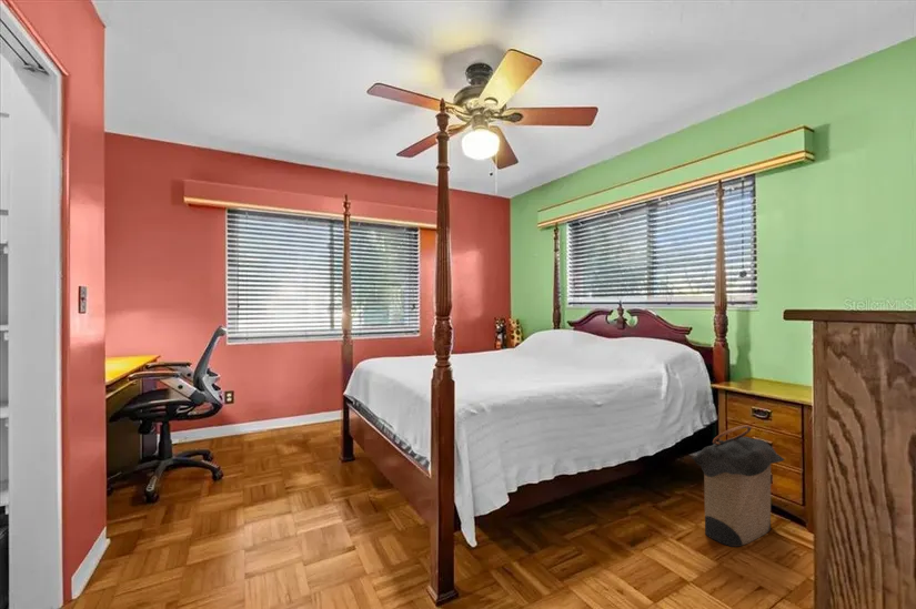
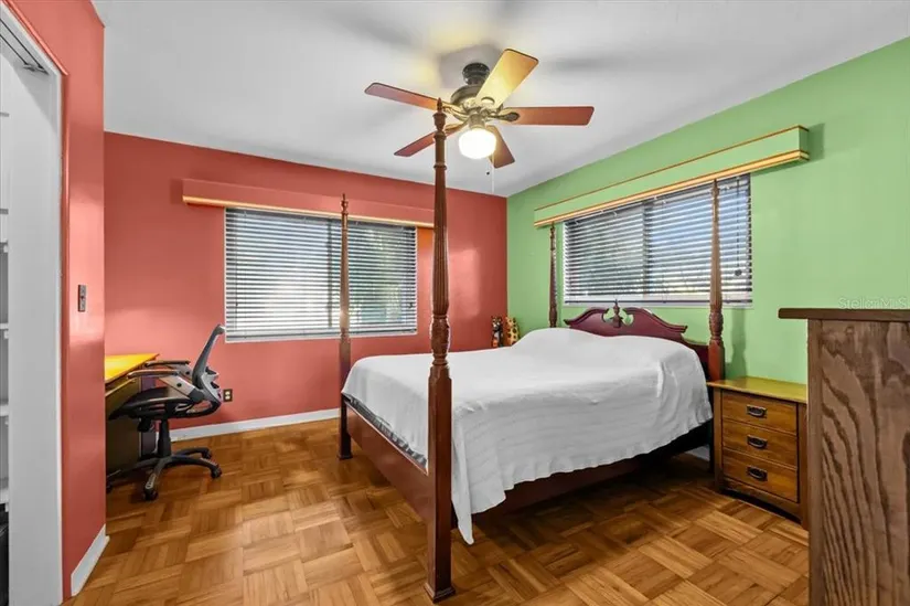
- laundry hamper (736, 474)
